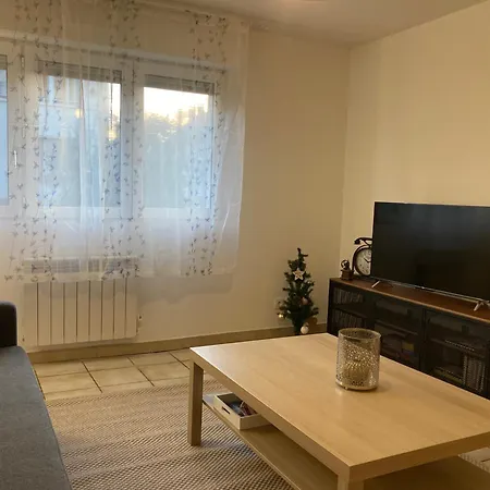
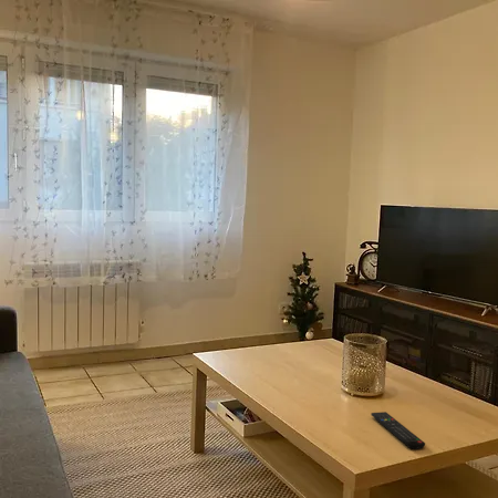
+ remote control (396, 429)
